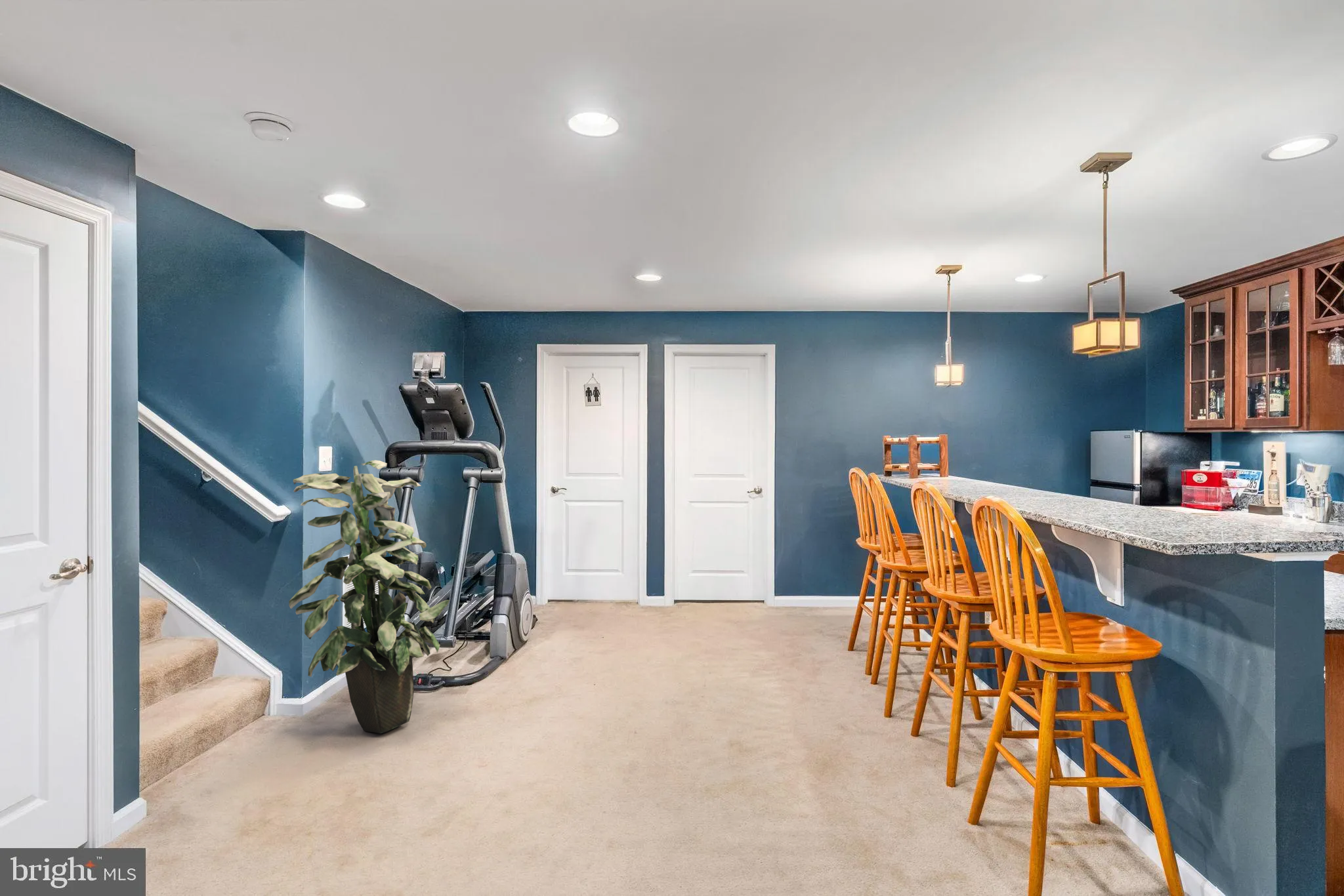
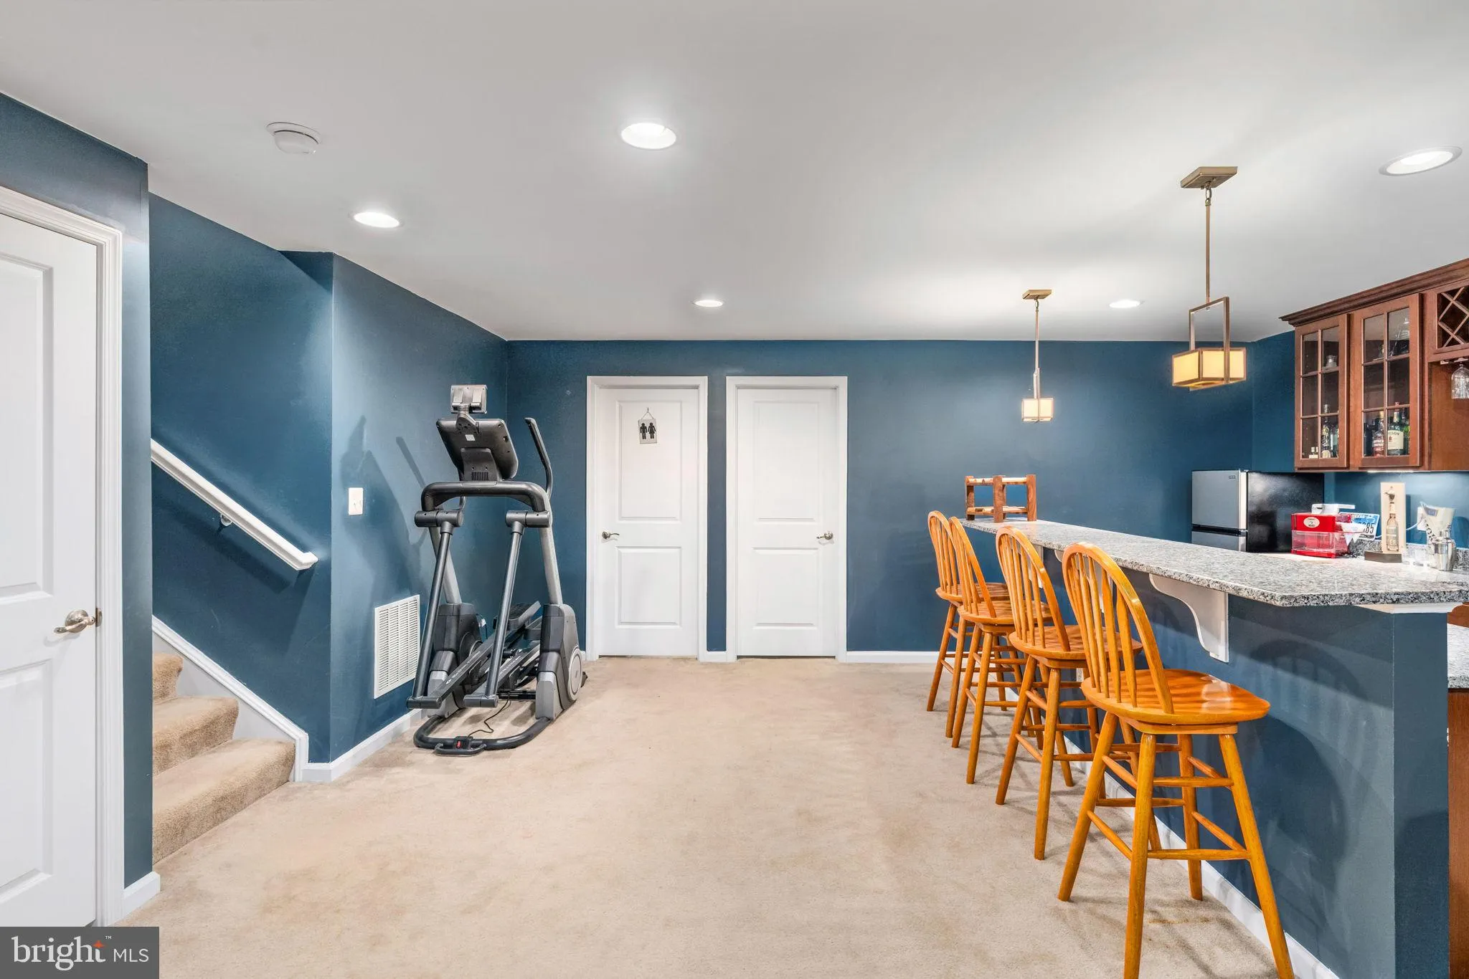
- indoor plant (368, 594)
